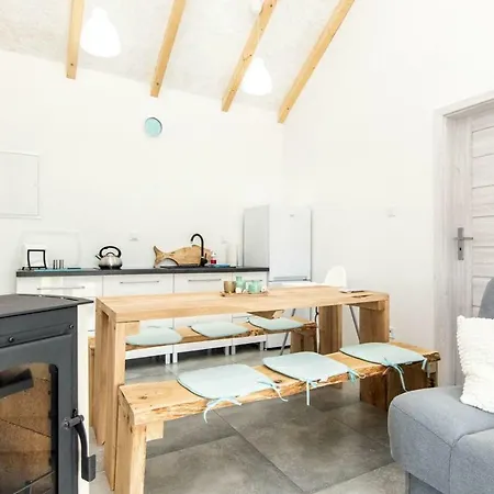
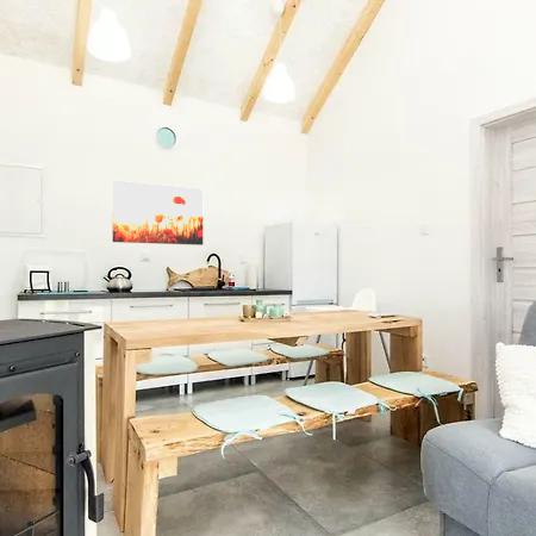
+ wall art (160, 213)
